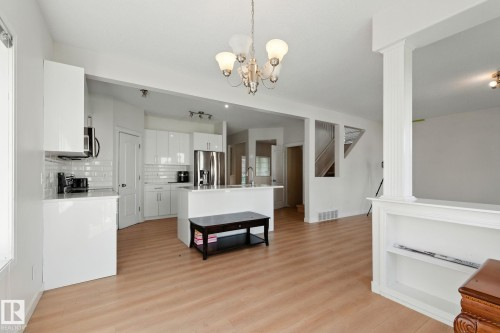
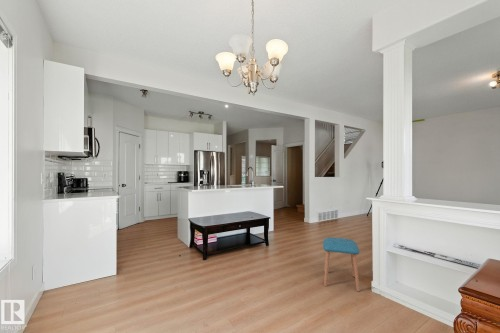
+ stool (340, 252)
